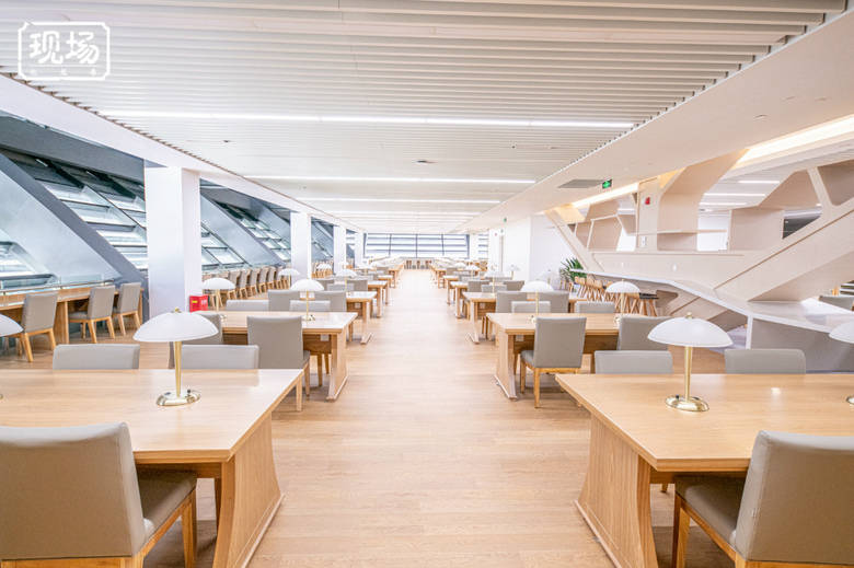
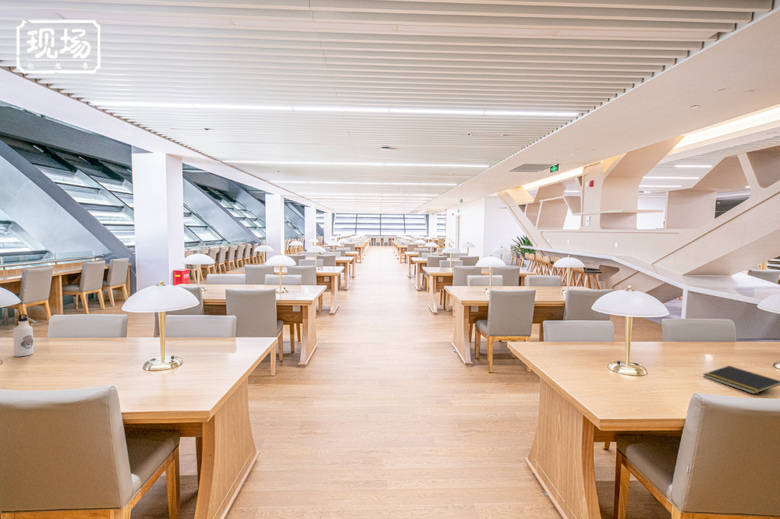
+ water bottle (27, 333)
+ notepad (740, 378)
